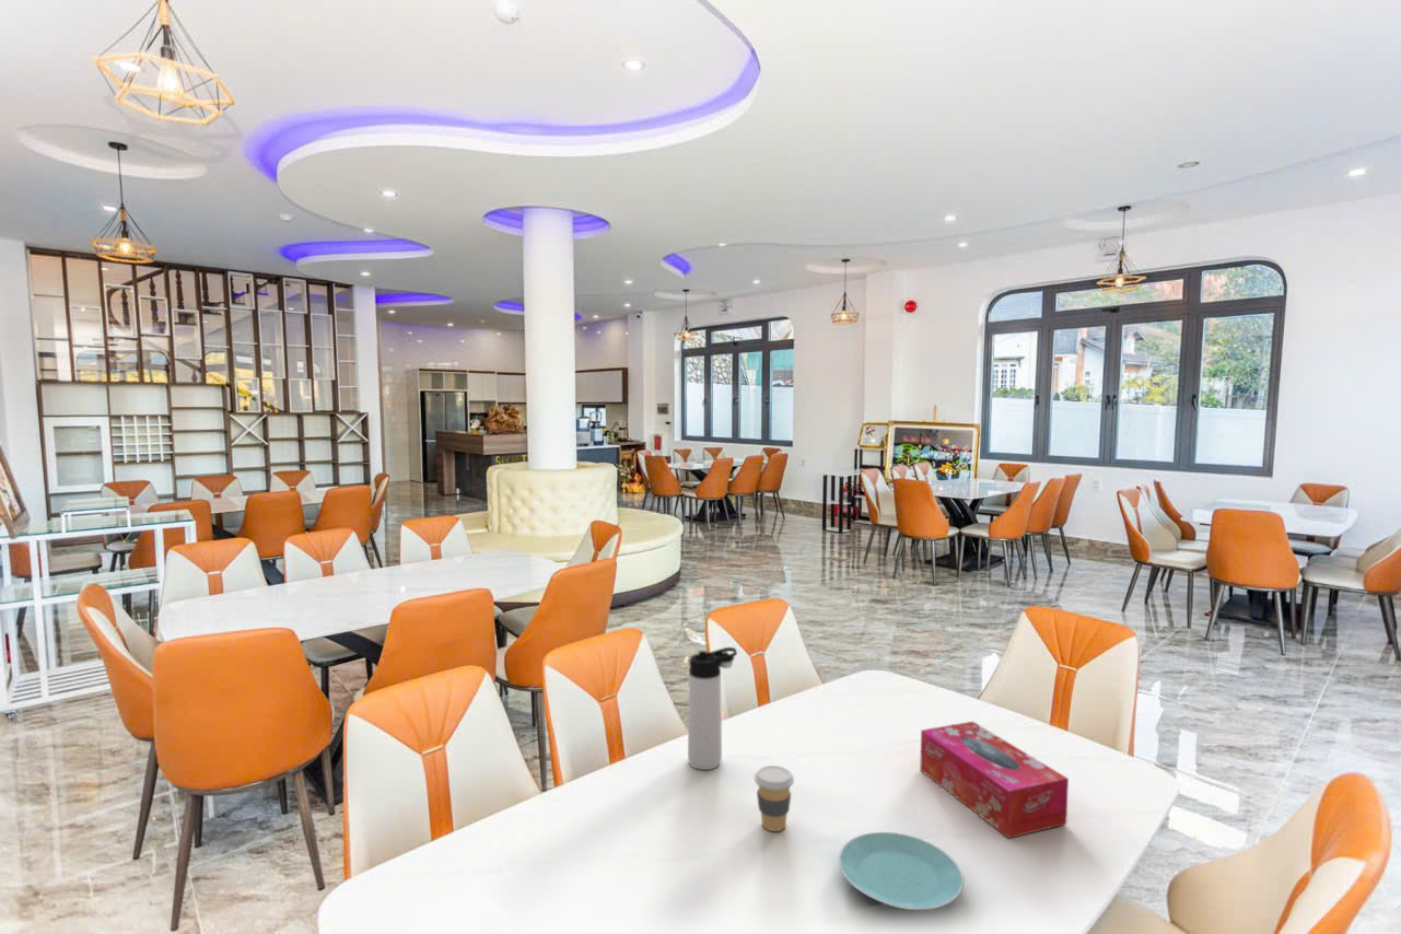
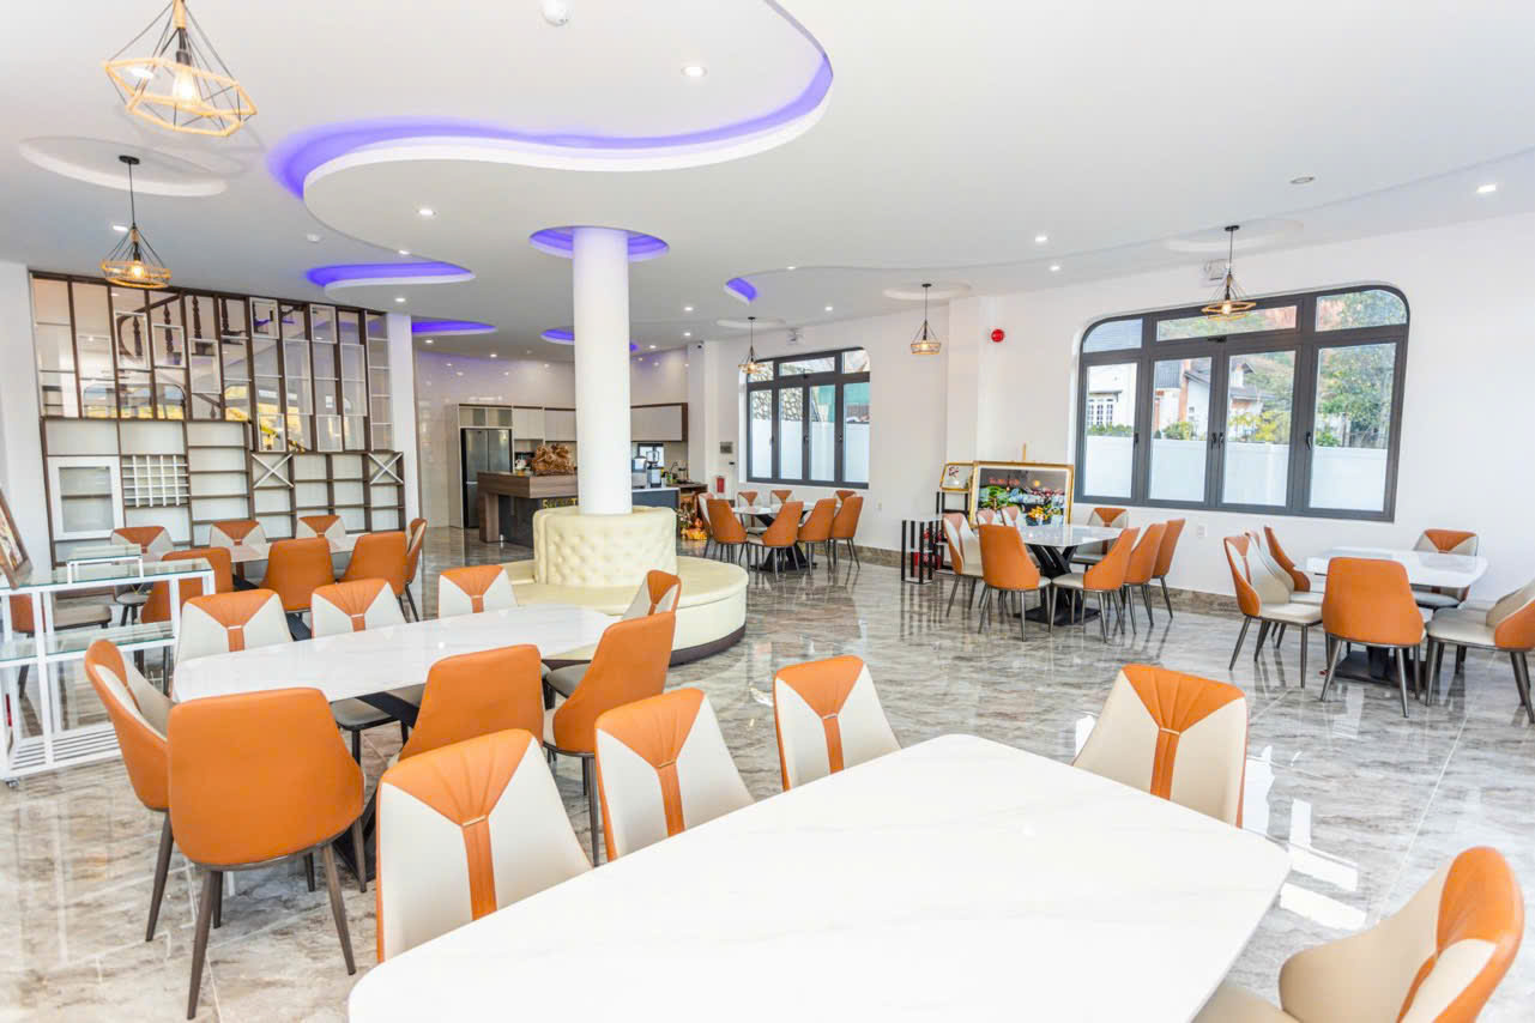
- plate (899, 873)
- thermos bottle (712, 707)
- tissue box (989, 773)
- coffee cup (773, 798)
